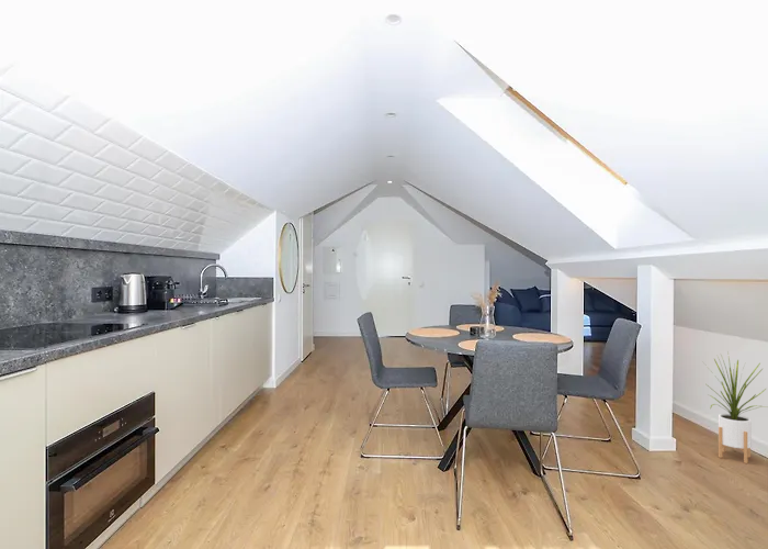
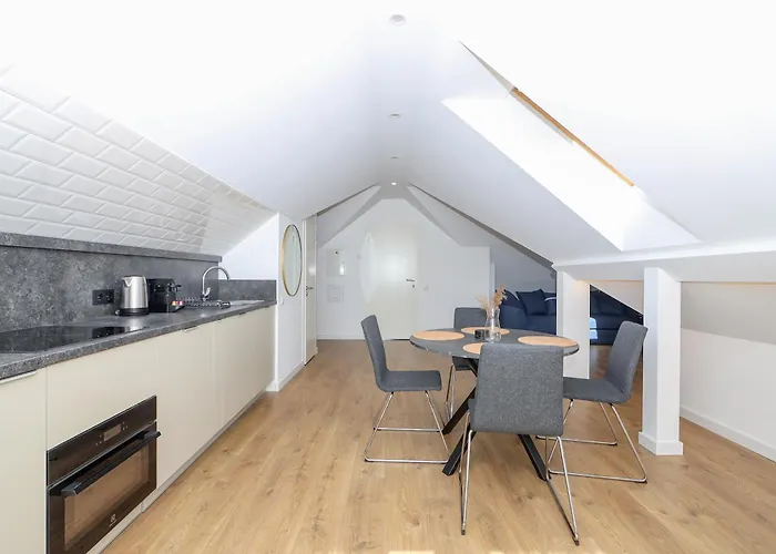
- house plant (736, 405)
